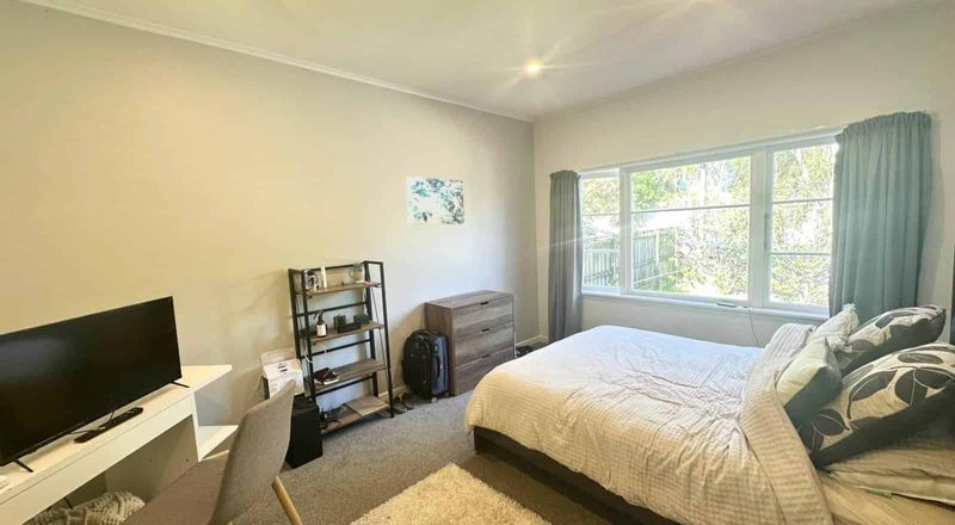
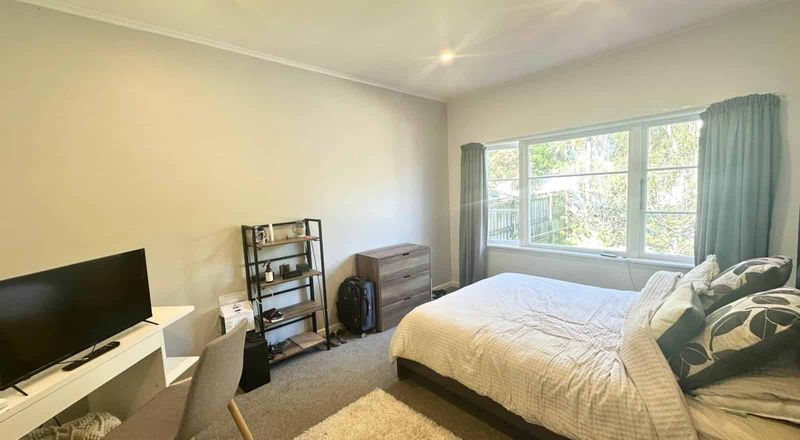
- wall art (436, 200)
